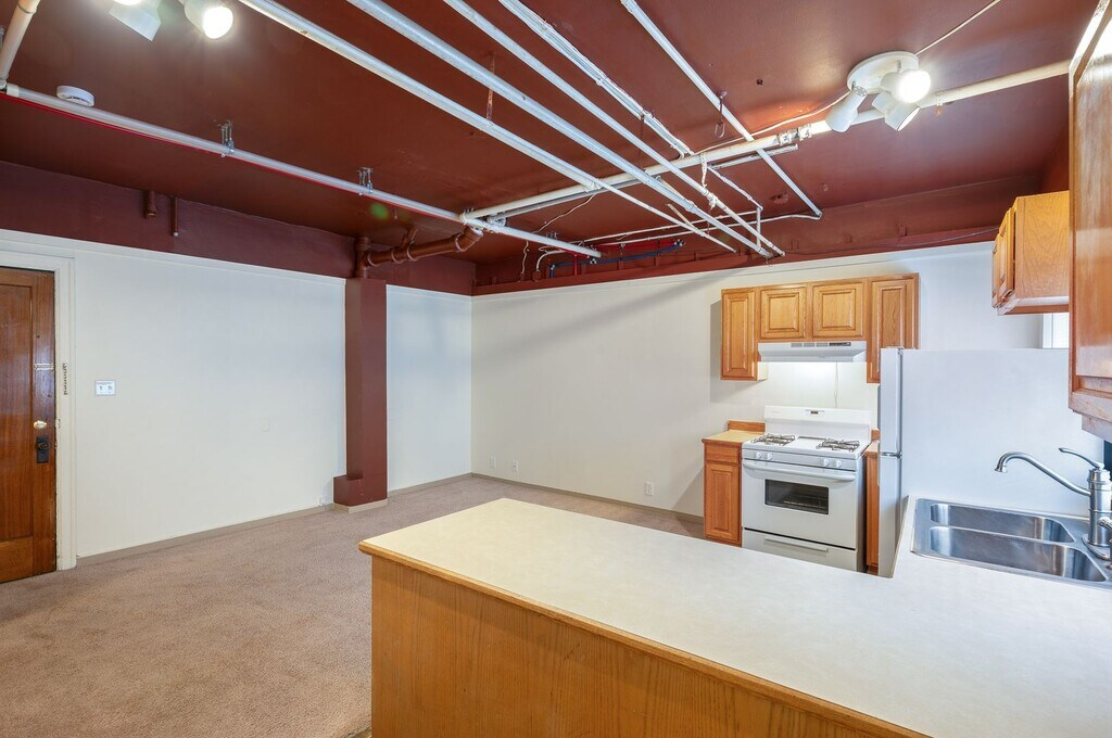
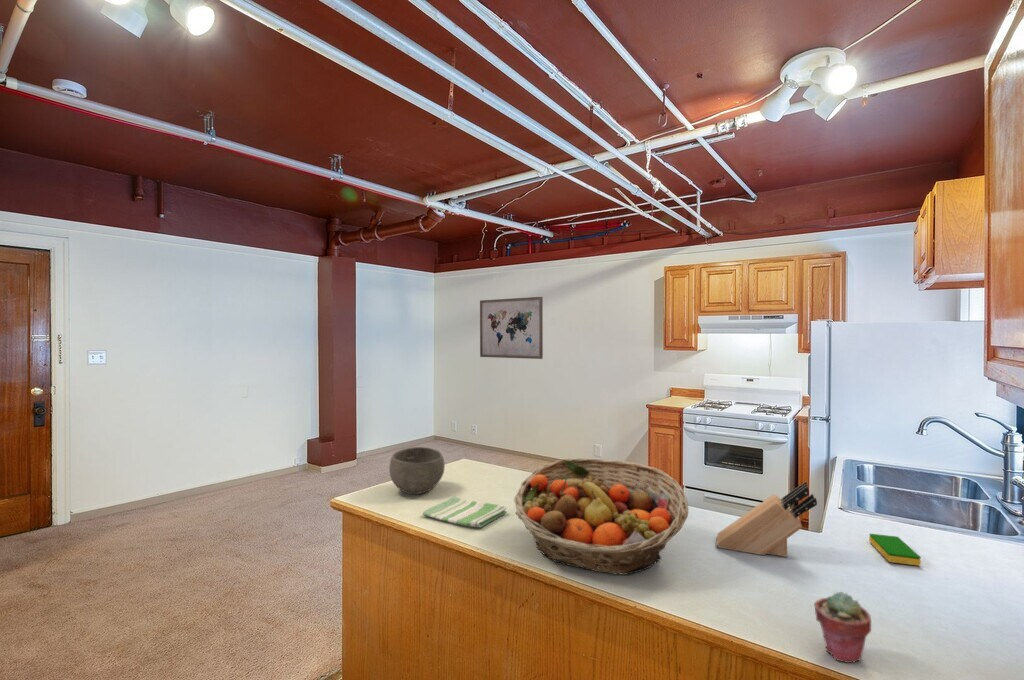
+ knife block (764, 514)
+ fruit basket (597, 510)
+ dish sponge (893, 548)
+ dish towel (465, 510)
+ bowl (417, 471)
+ wall art (509, 328)
+ potted succulent (842, 622)
